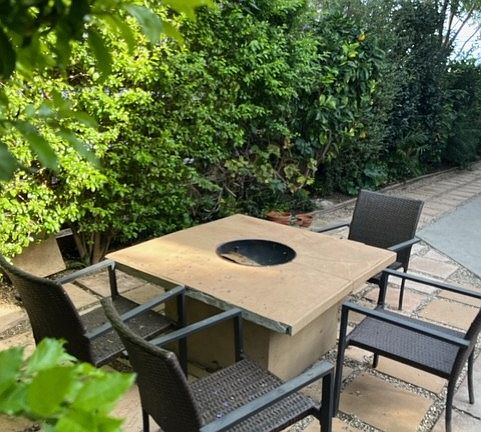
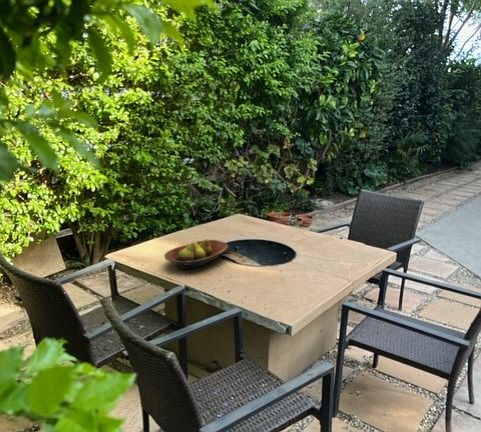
+ fruit bowl (197, 251)
